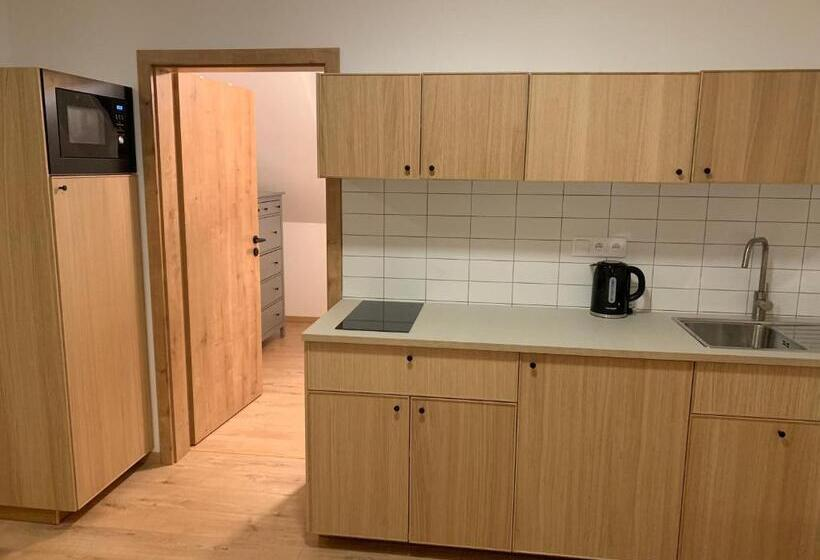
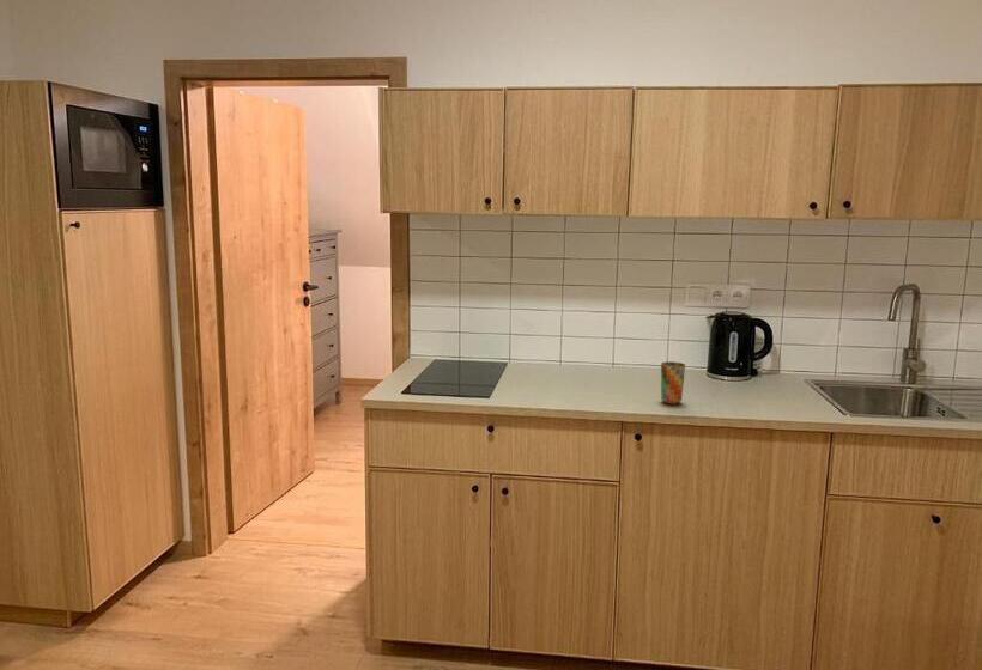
+ cup (672, 383)
